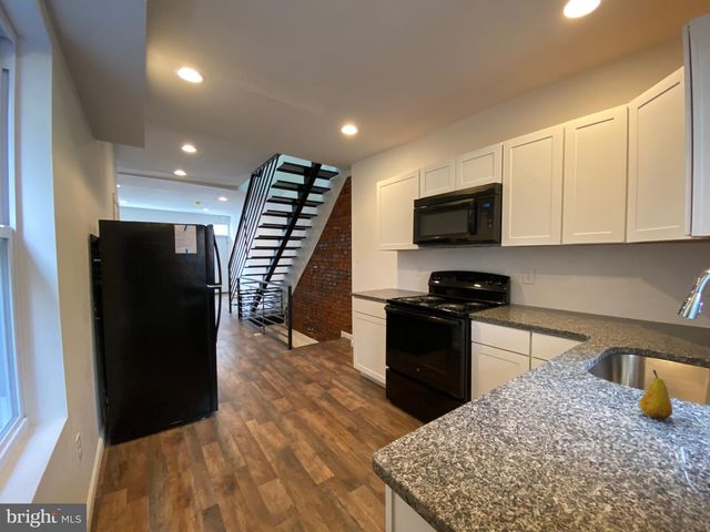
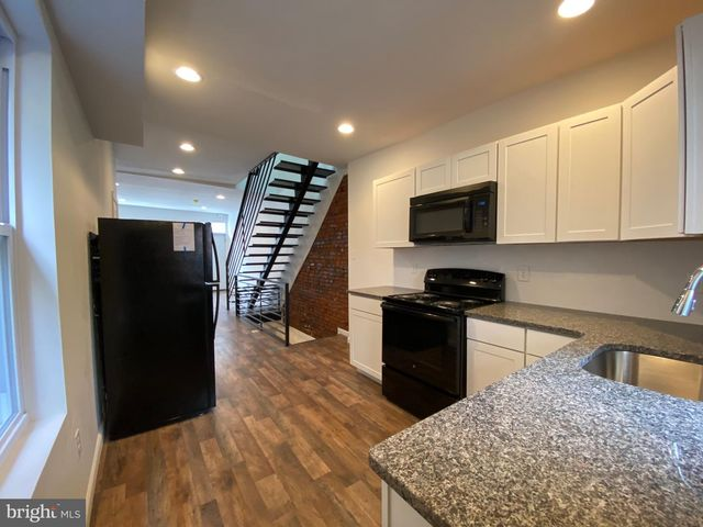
- fruit (656, 392)
